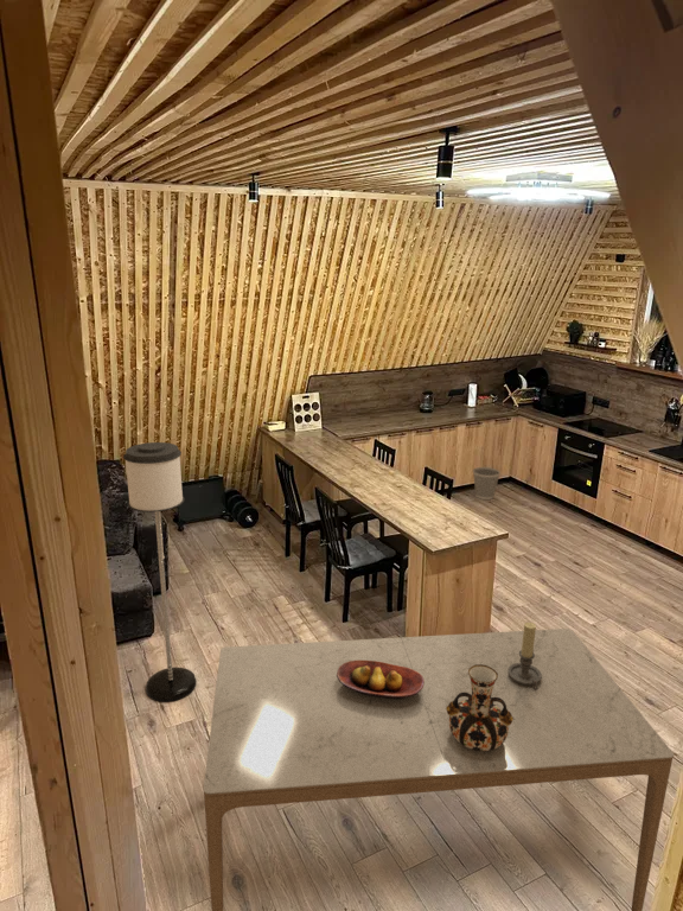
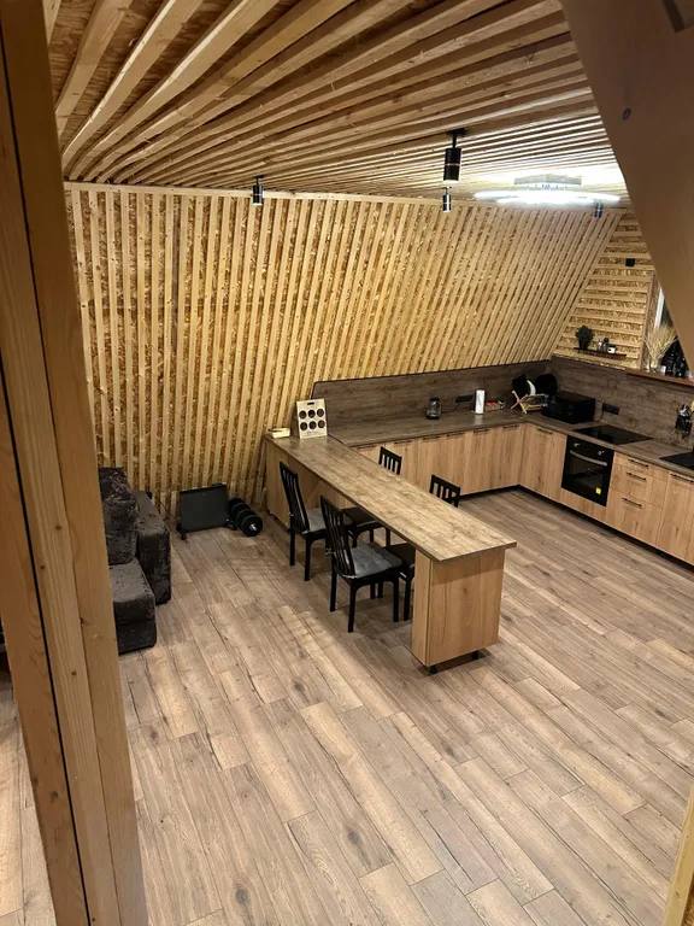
- wastebasket (485, 483)
- vase (479, 706)
- dining table (416, 772)
- floor lamp (161, 573)
- fruit bowl (379, 677)
- candle holder (529, 652)
